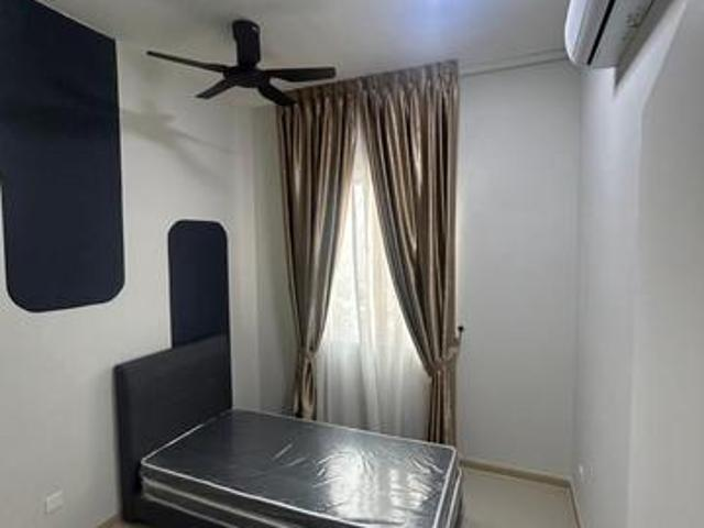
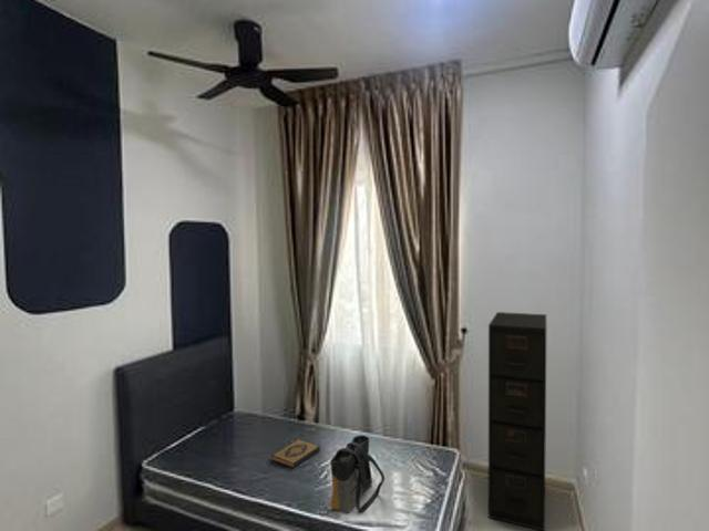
+ hardback book (296, 452)
+ filing cabinet (518, 412)
+ tote bag (357, 472)
